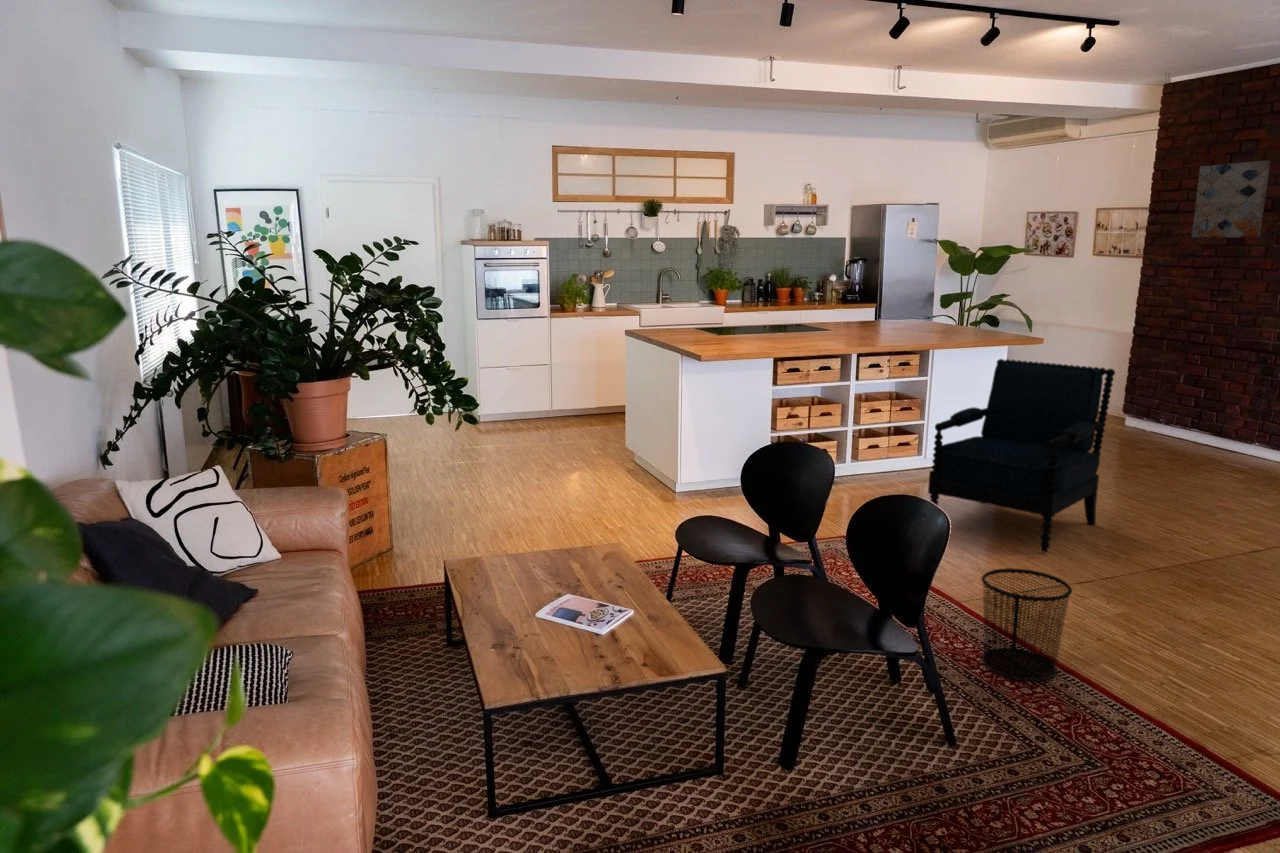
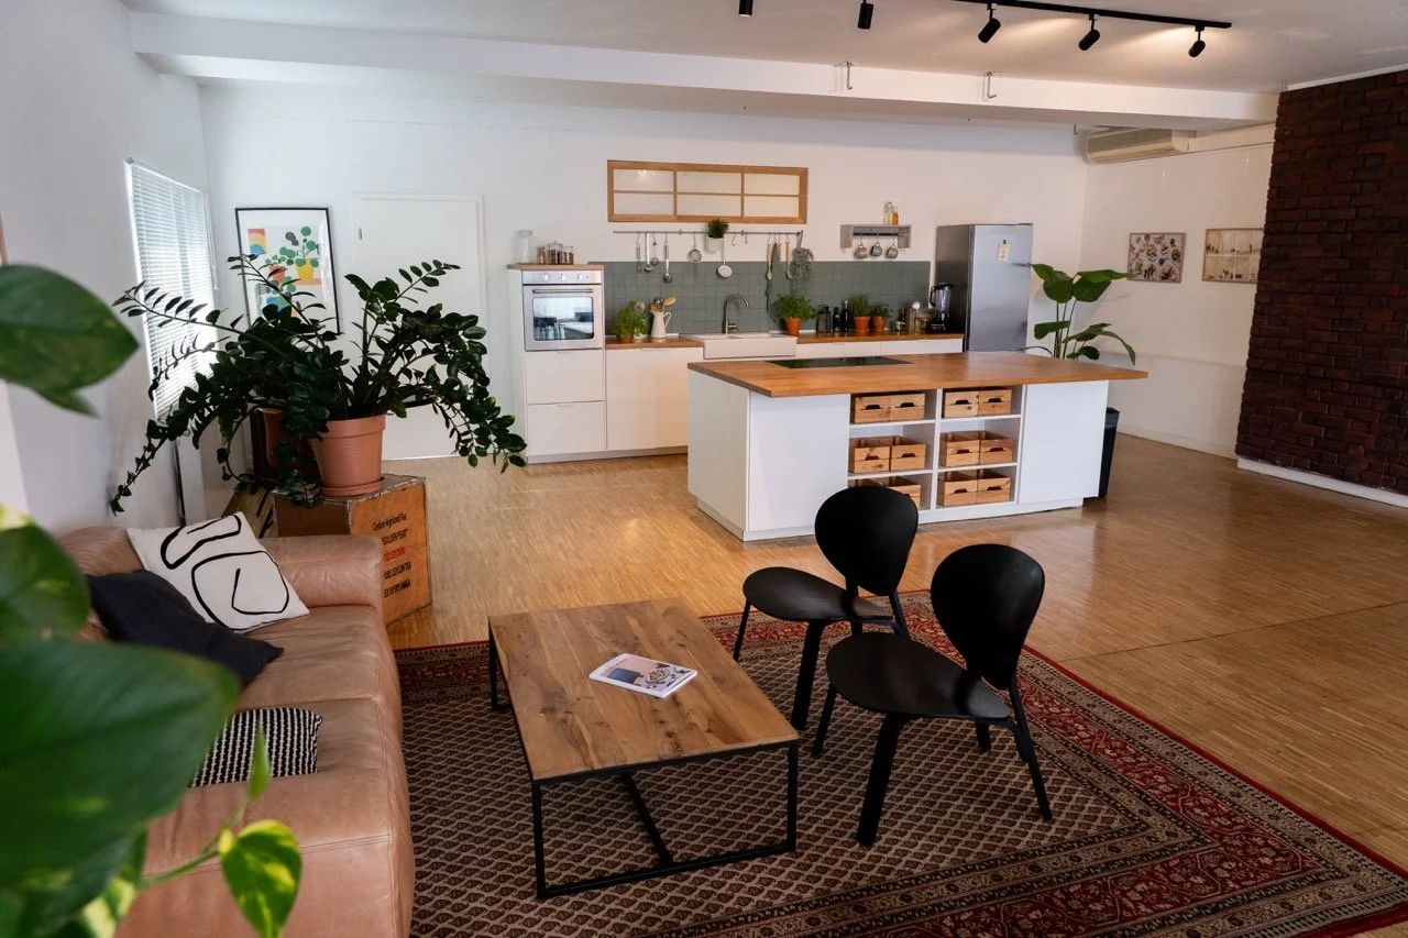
- chair (1020, 447)
- wall art (1229, 200)
- waste bin (1022, 624)
